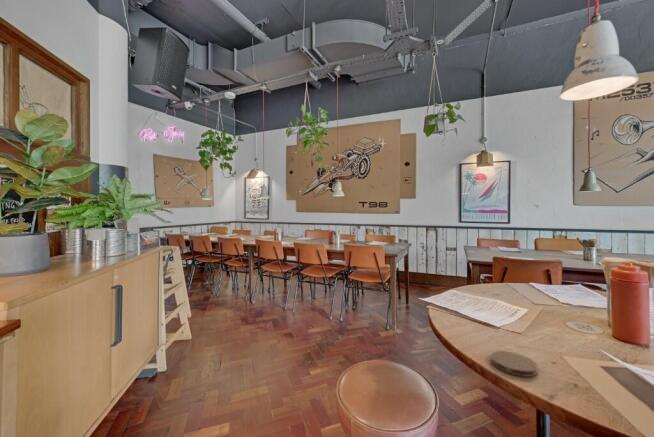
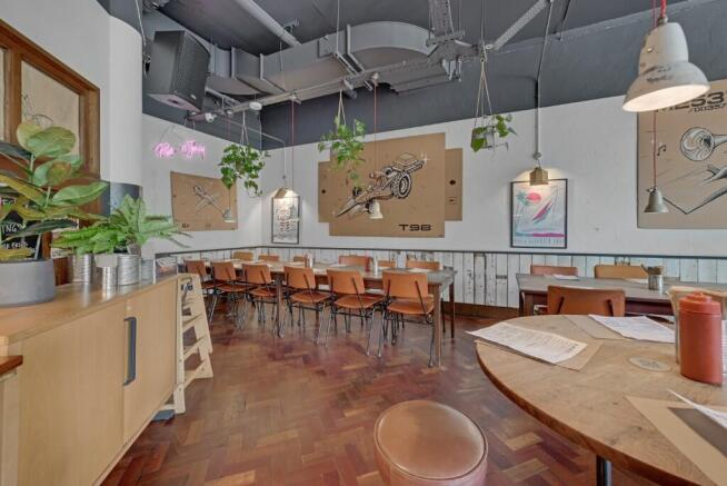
- coaster (513, 363)
